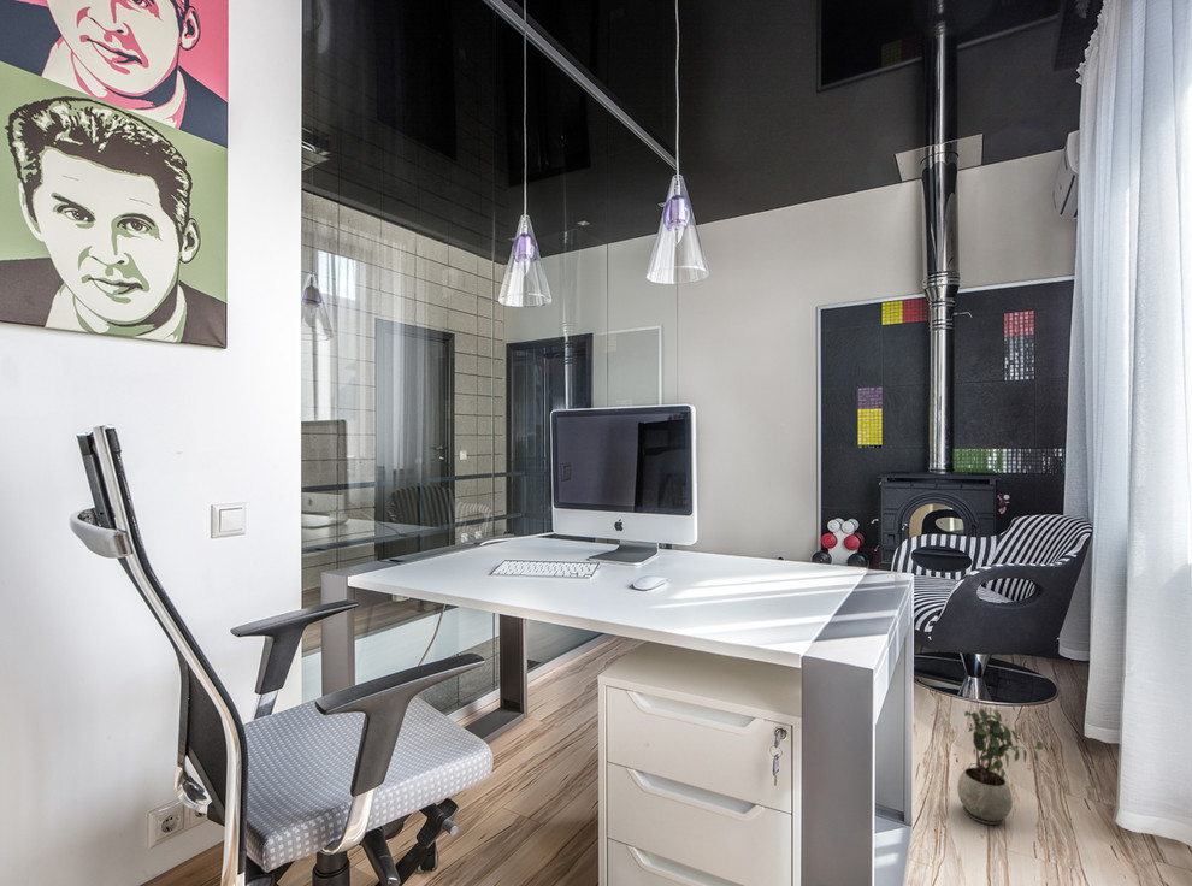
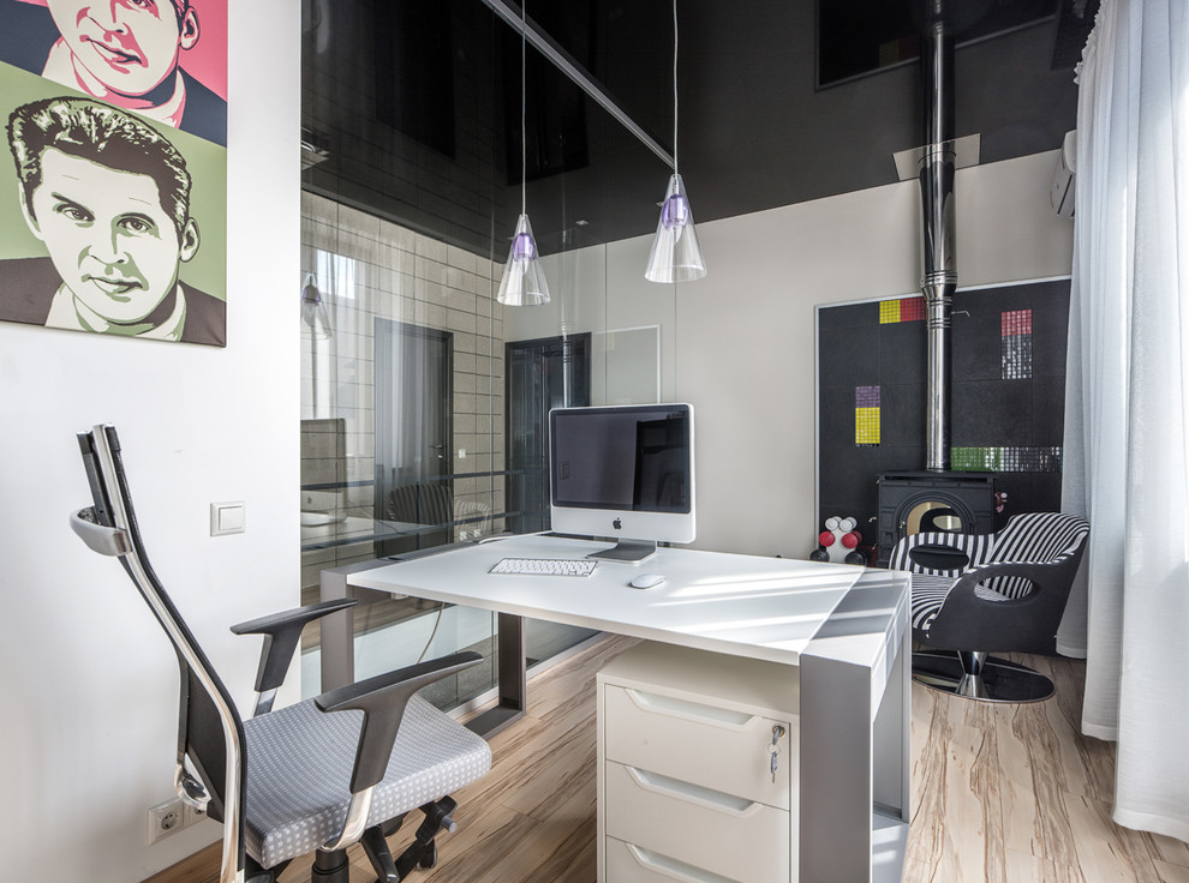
- potted plant (996, 762)
